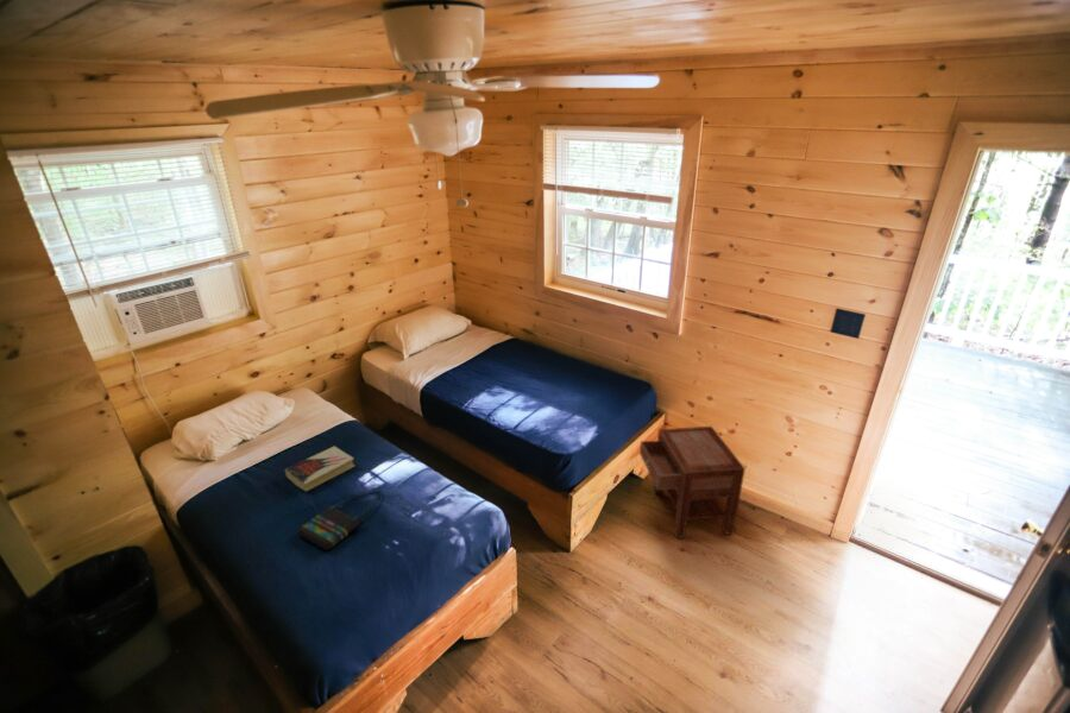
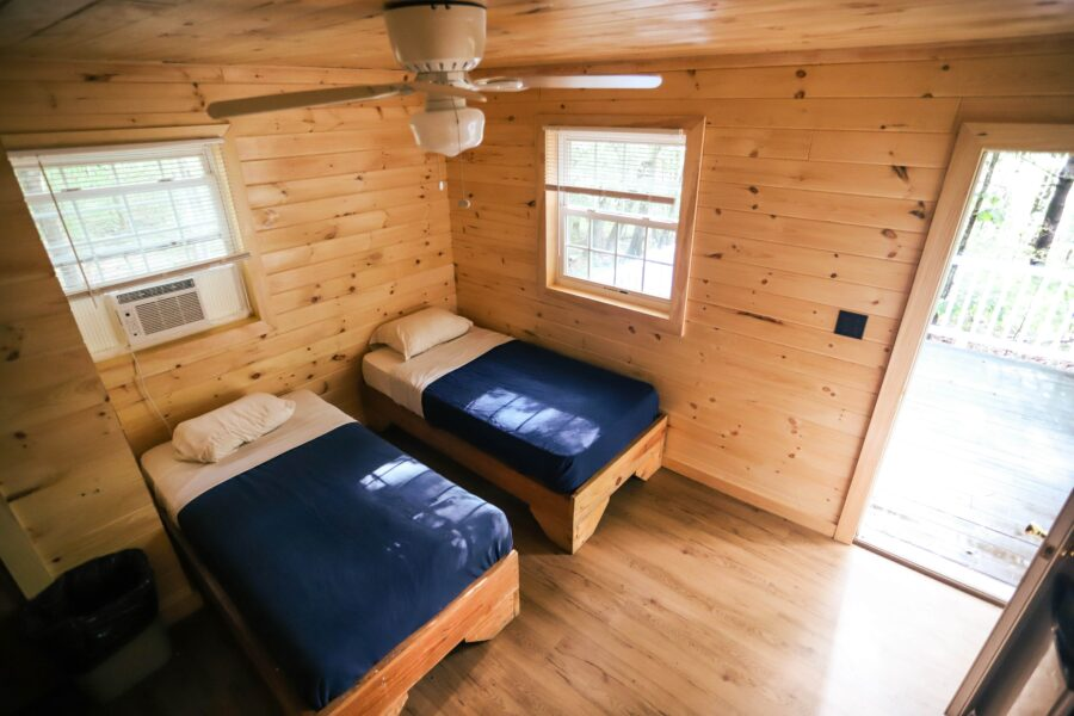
- nightstand (688, 480)
- tote bag (347, 515)
- book (321, 467)
